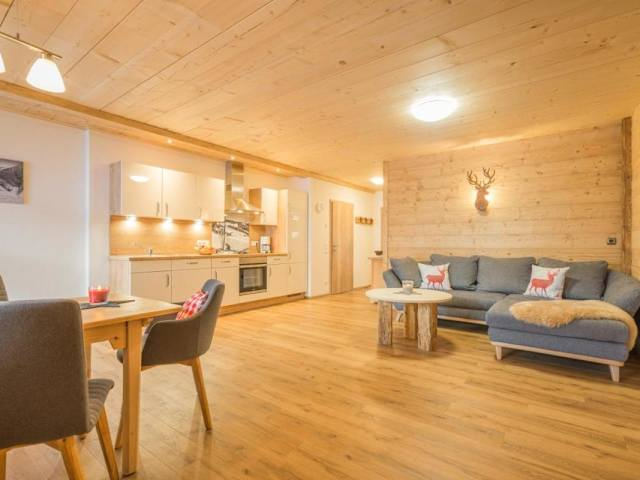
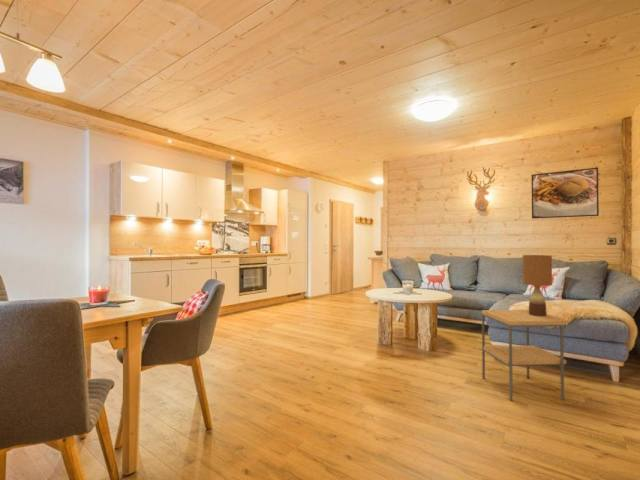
+ side table (522, 351)
+ table lamp (537, 284)
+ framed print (563, 194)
